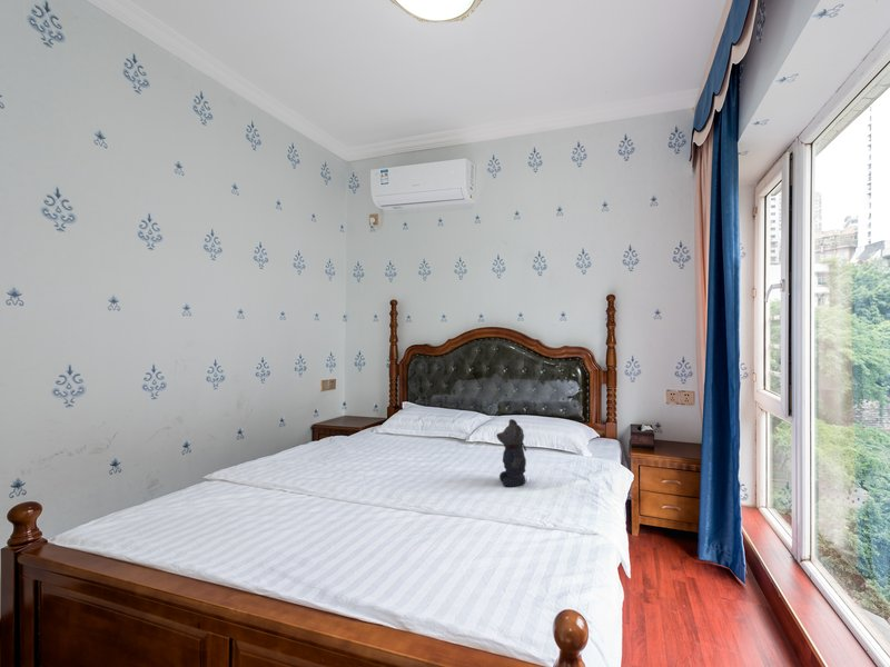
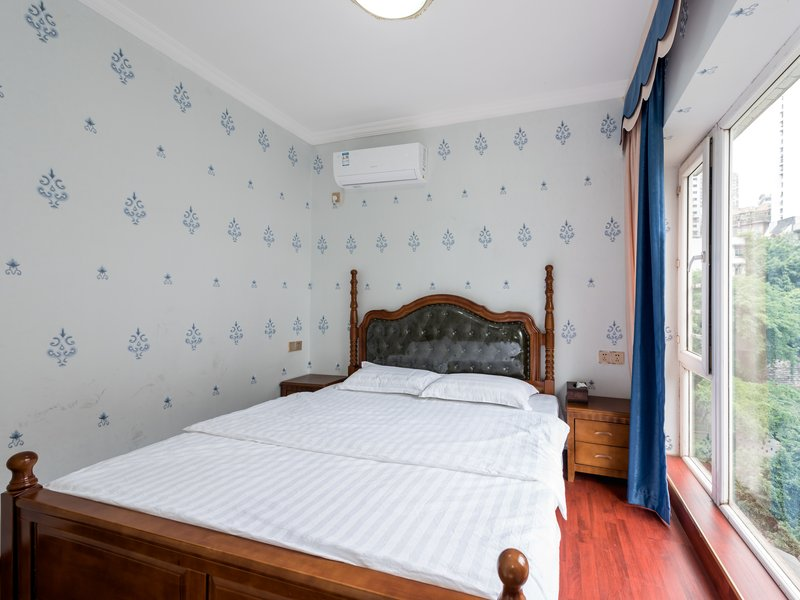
- bear (512, 448)
